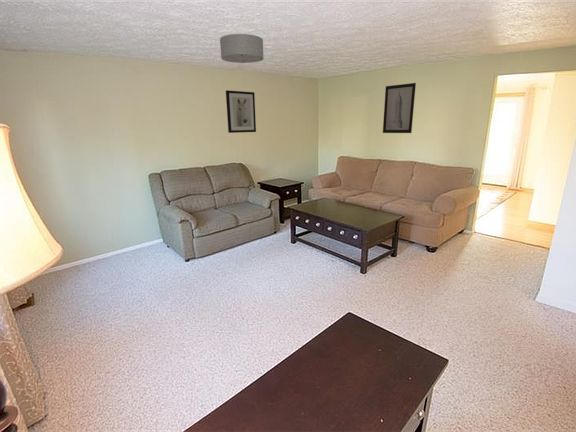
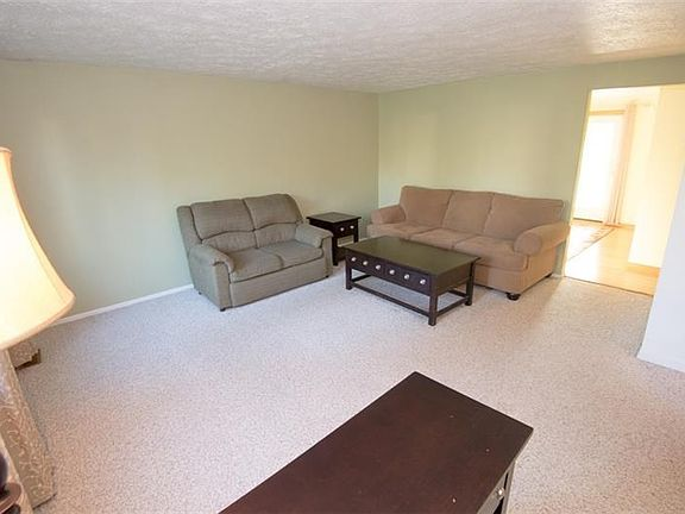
- ceiling light (242, 49)
- wall art (398, 109)
- wall art (241, 112)
